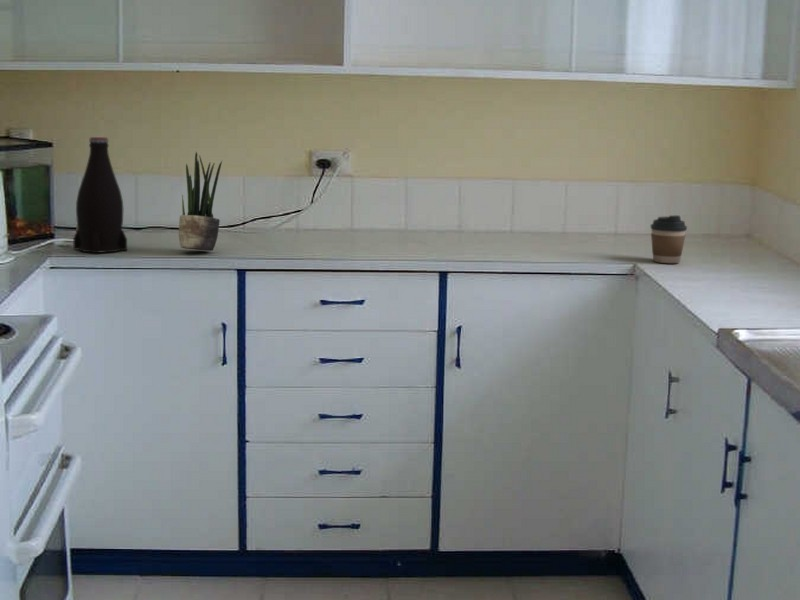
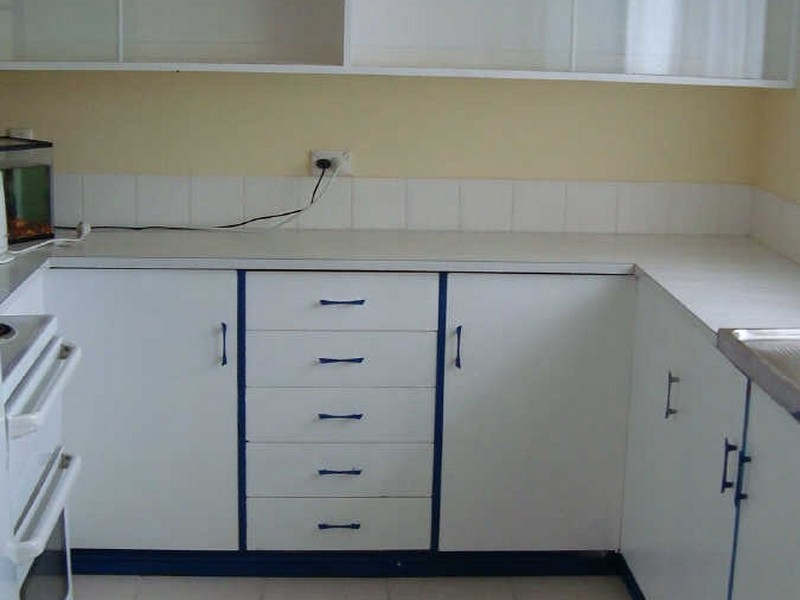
- bottle (99, 194)
- potted plant (201, 201)
- coffee cup (667, 238)
